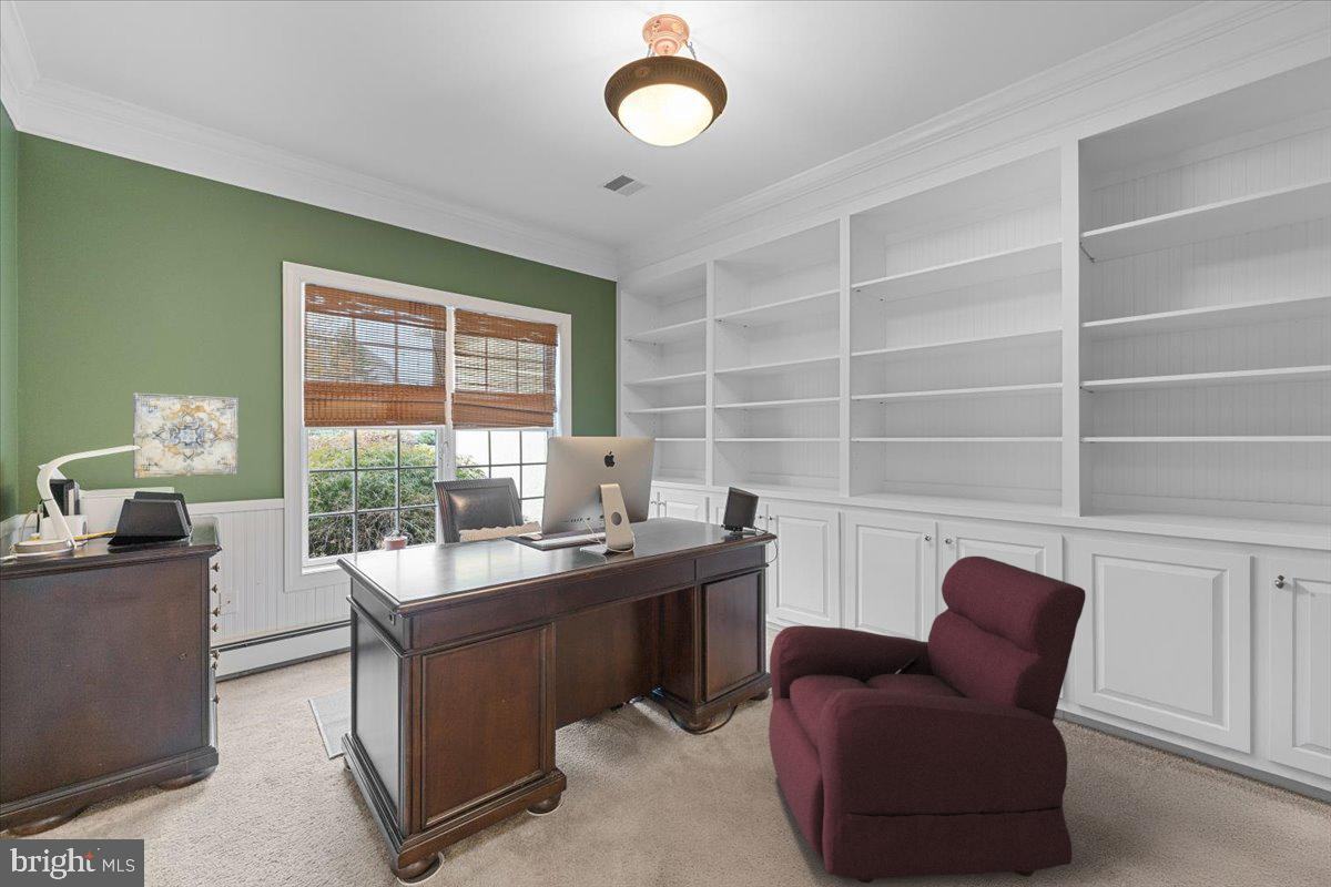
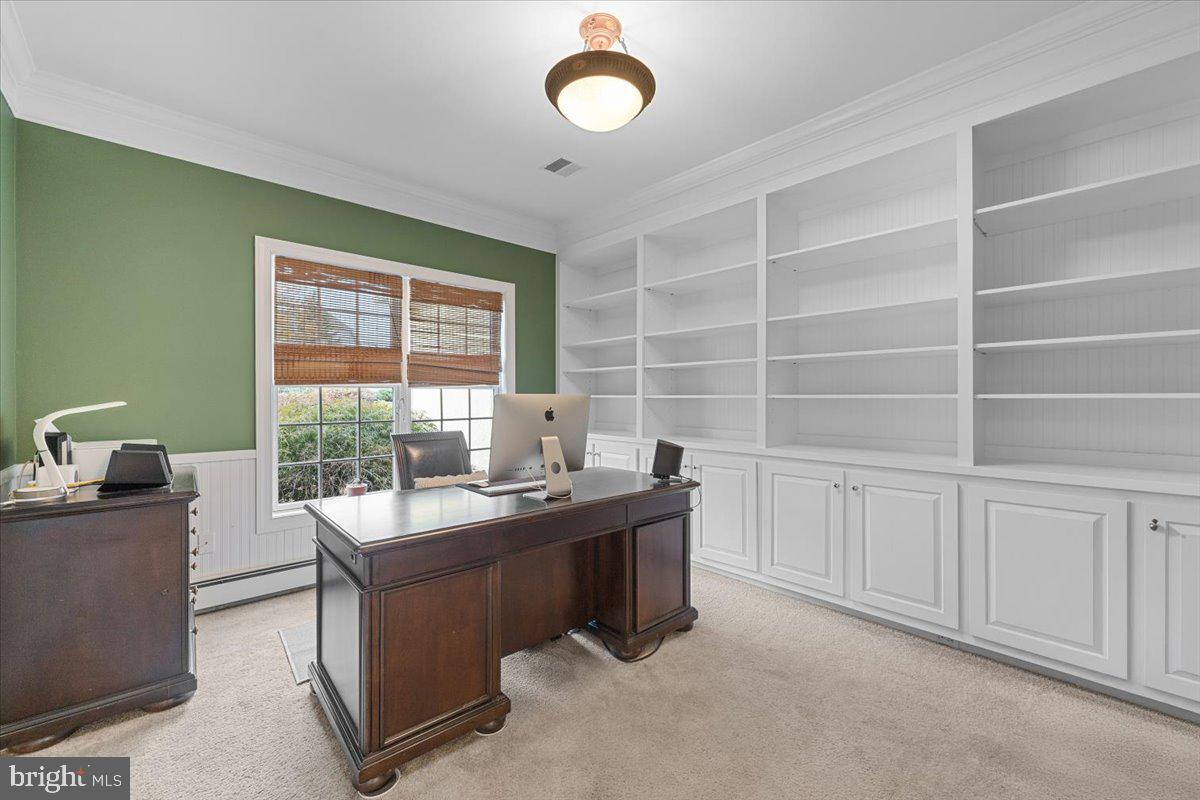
- wall art (187, 436)
- armchair (907, 693)
